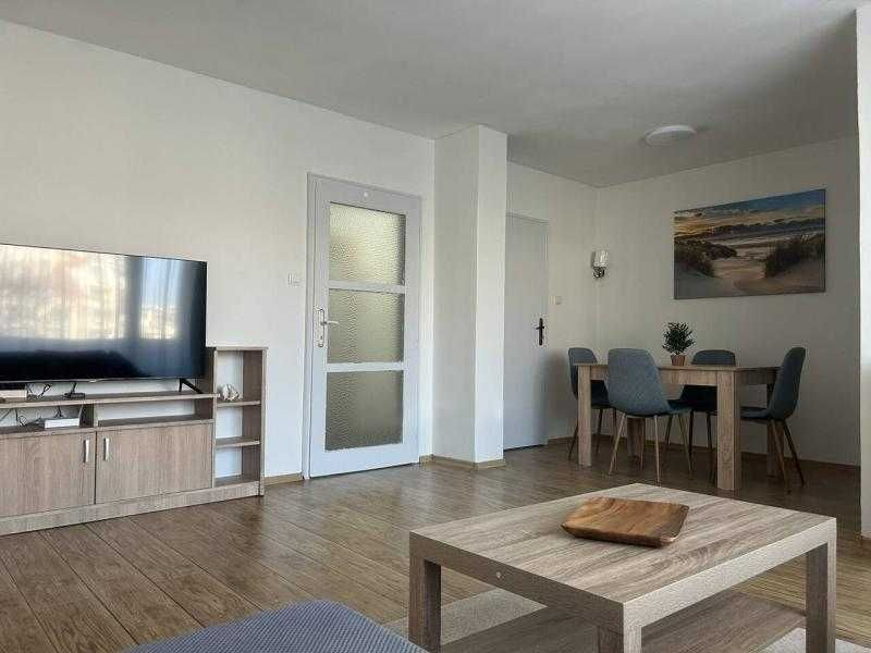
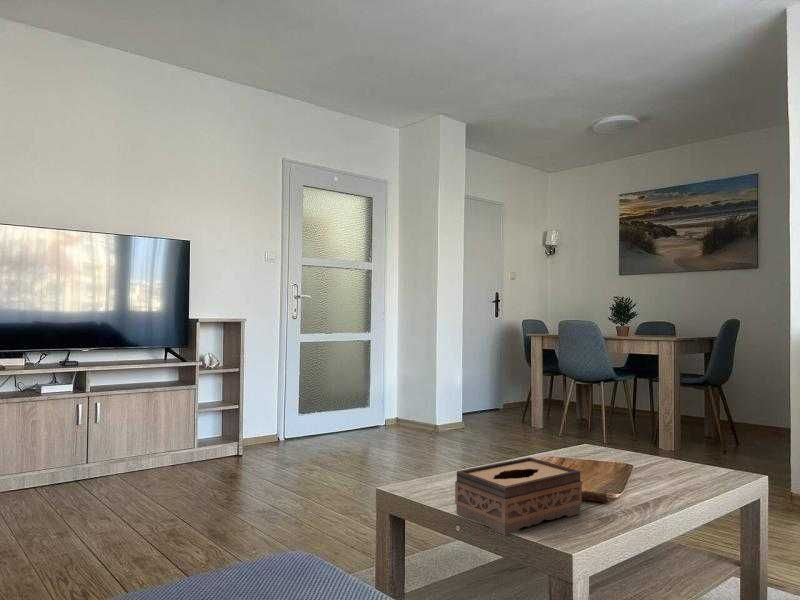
+ tissue box (518, 492)
